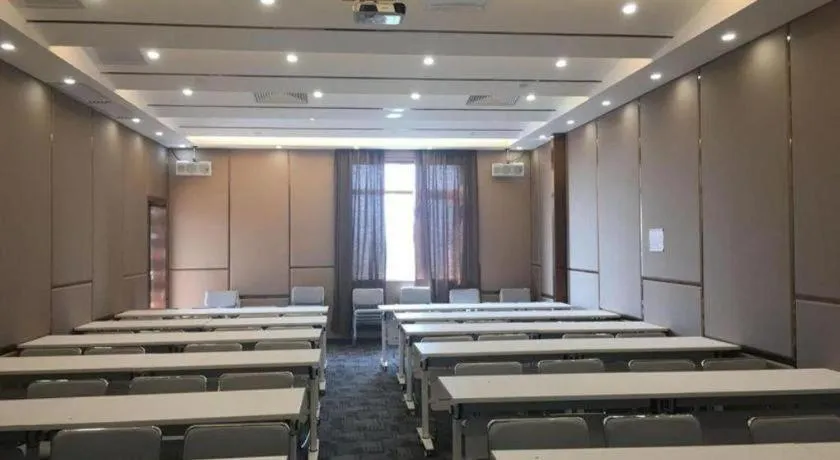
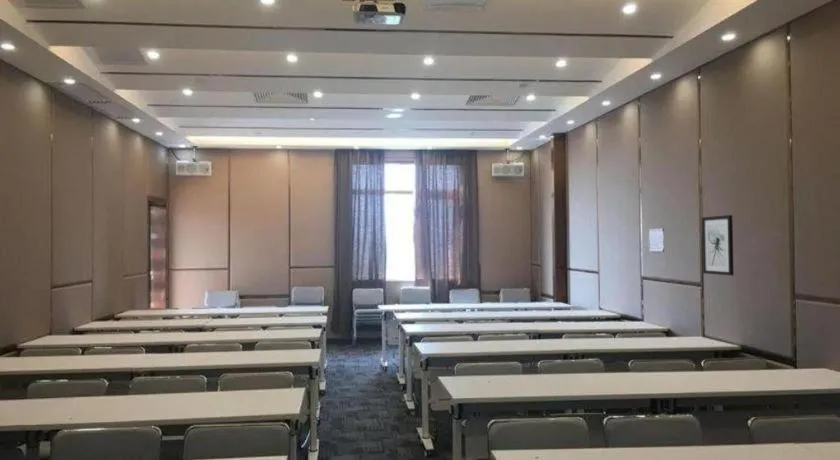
+ wall art (717, 245)
